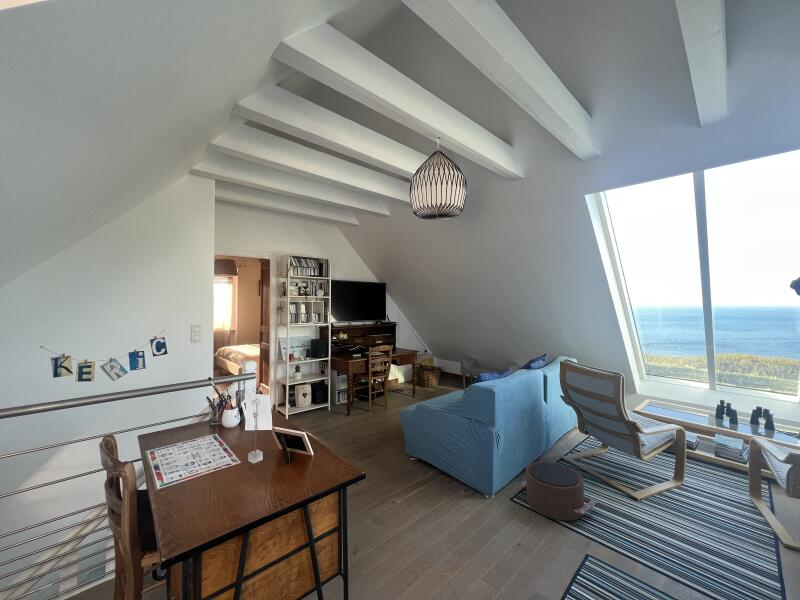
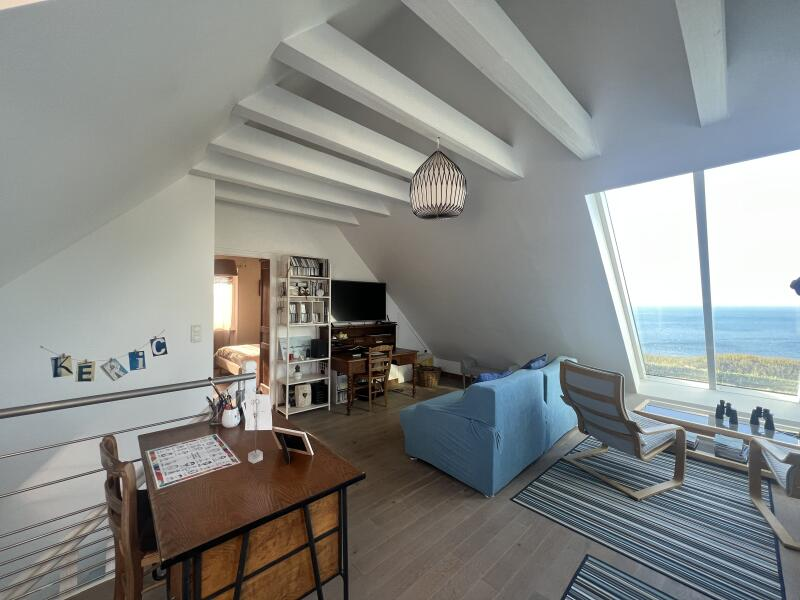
- pouf (557, 487)
